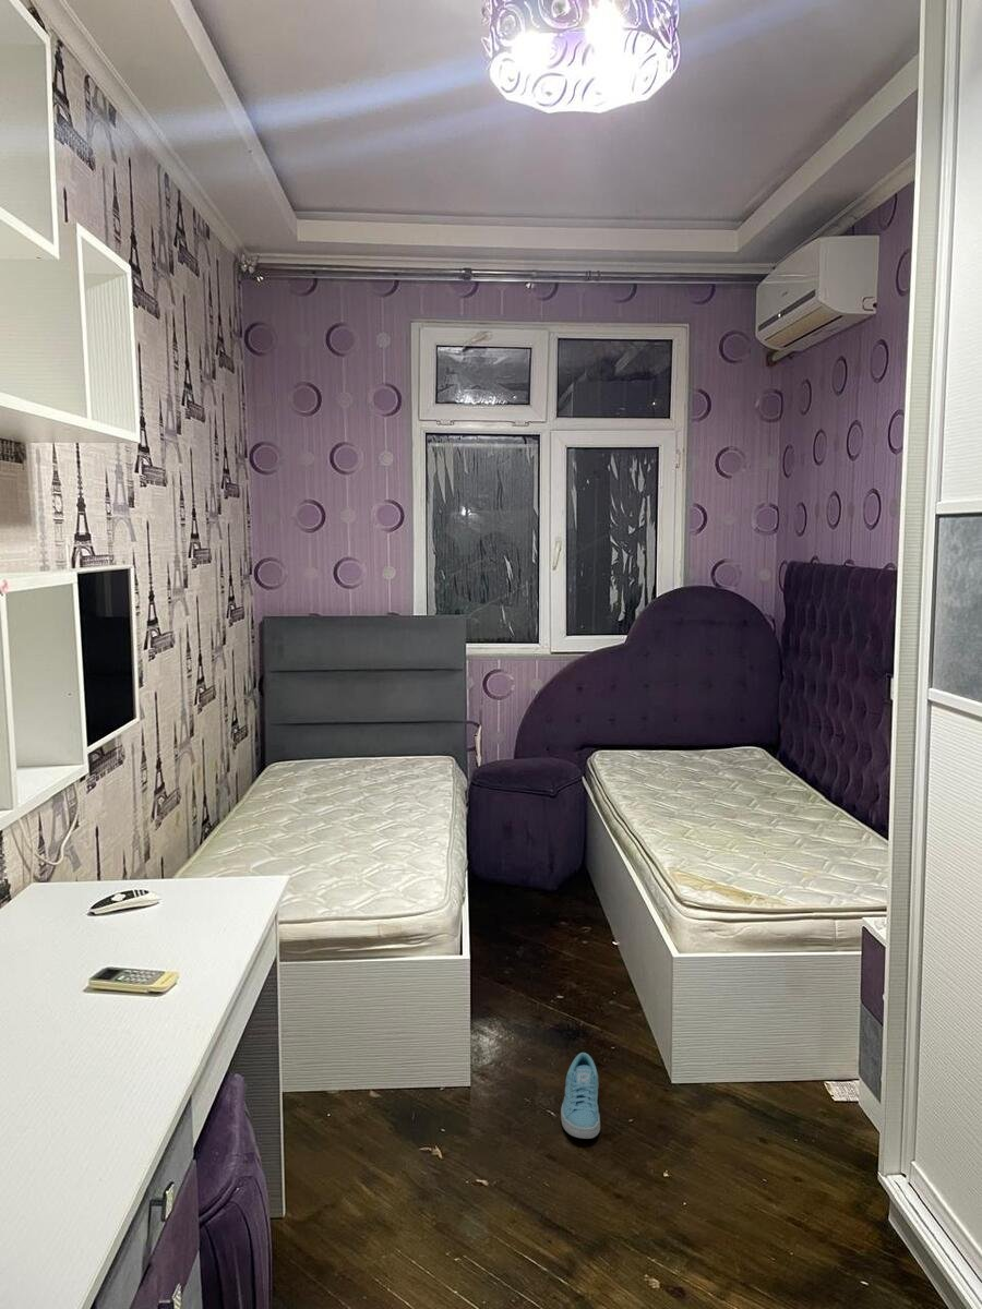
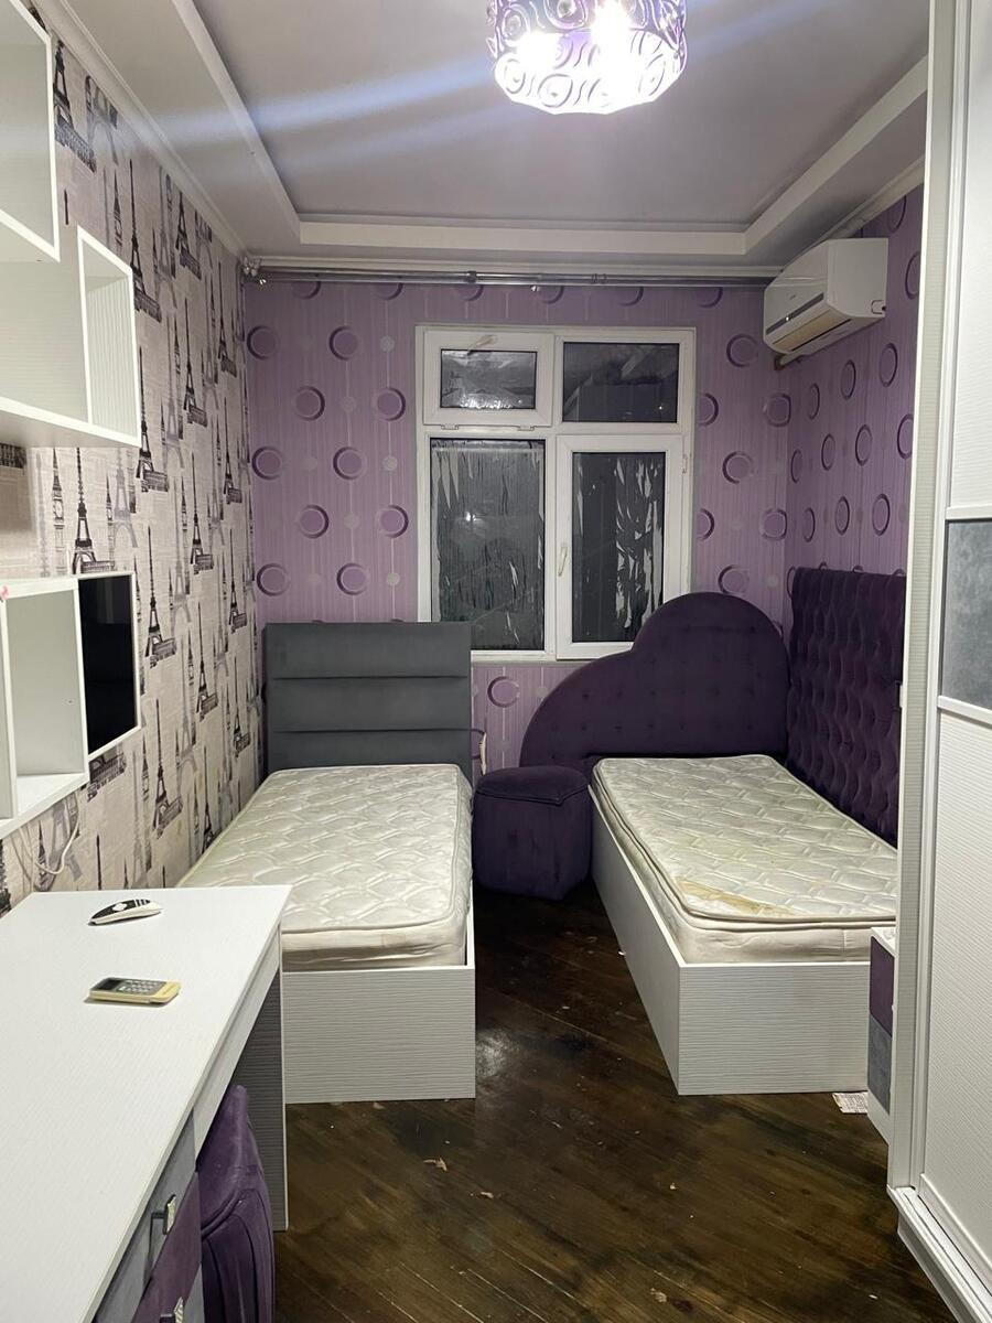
- sneaker (579, 1091)
